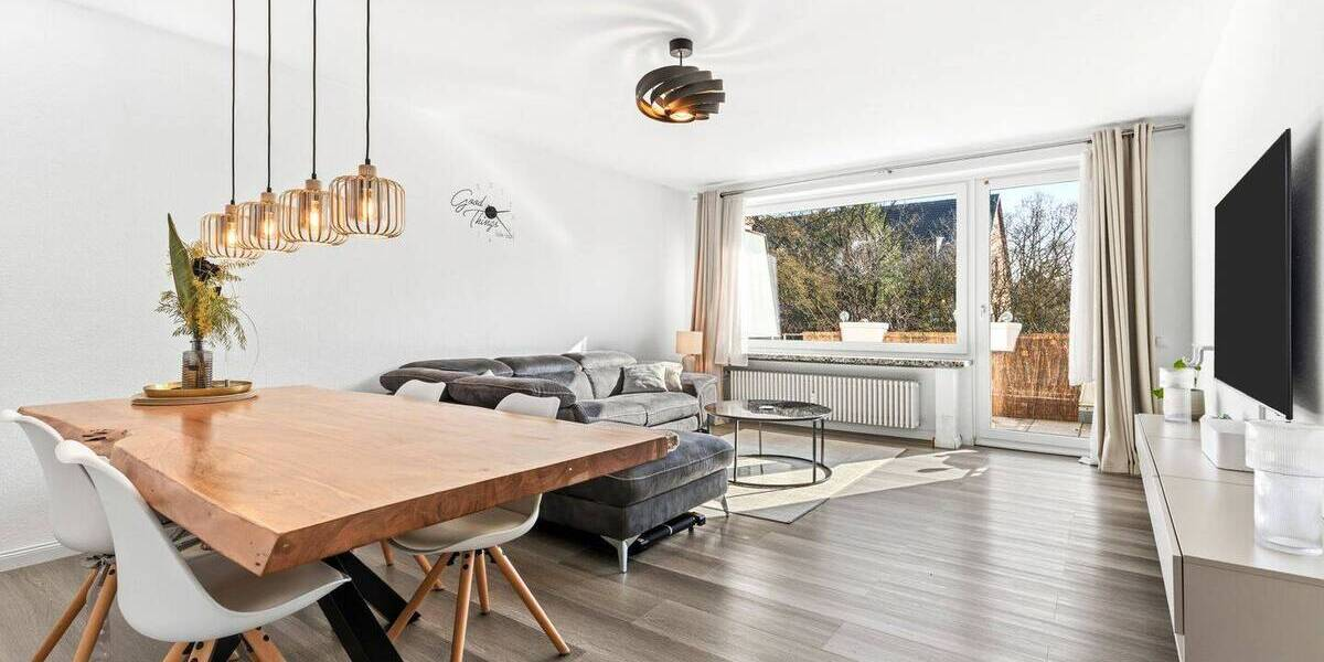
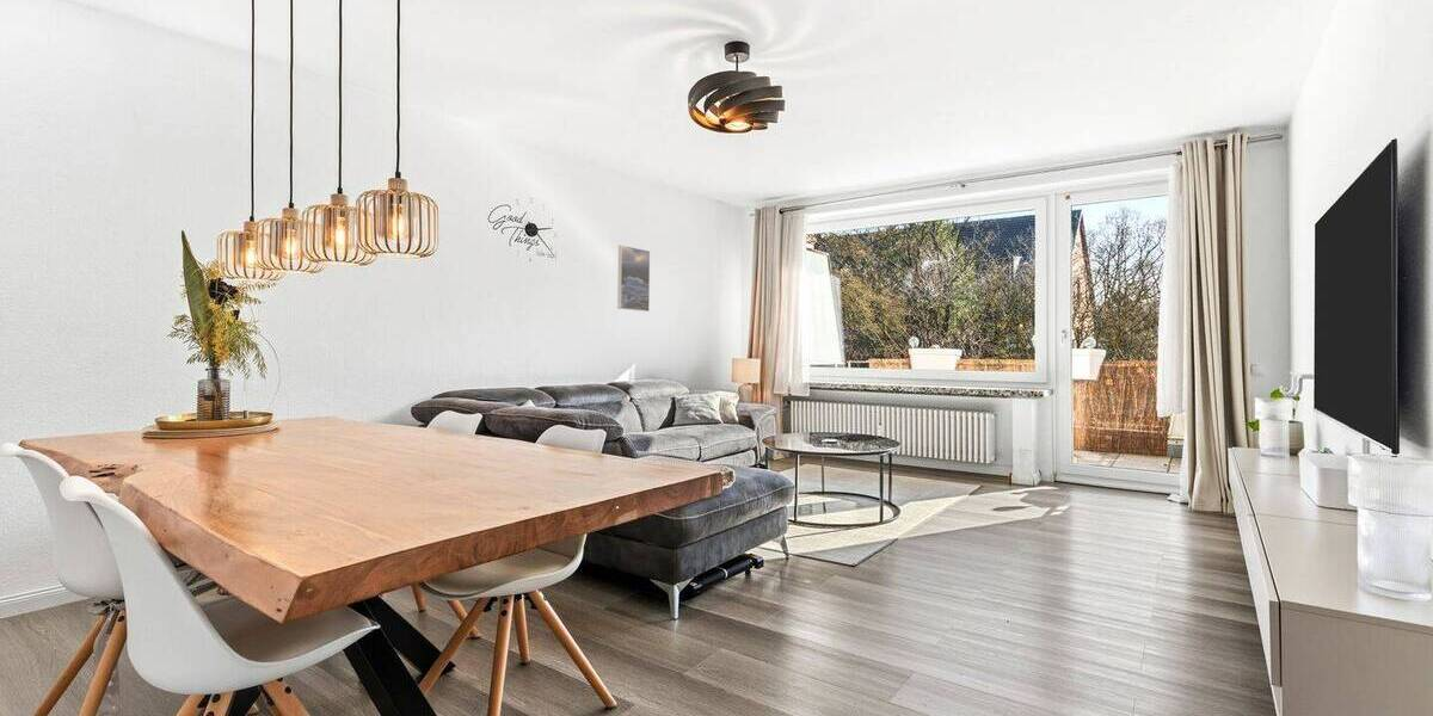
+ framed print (634, 278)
